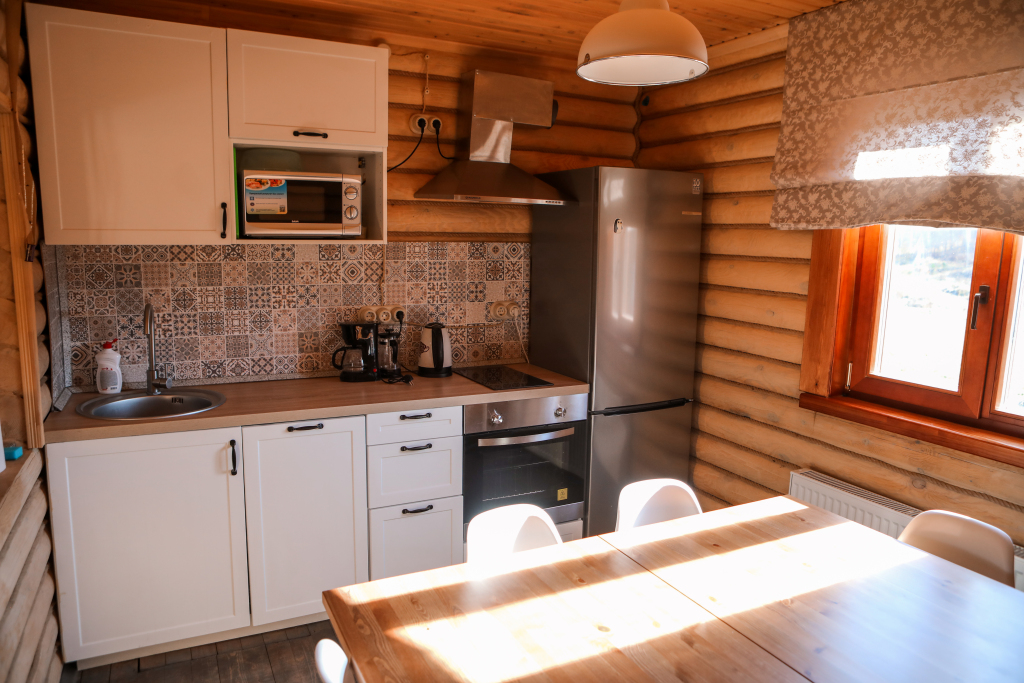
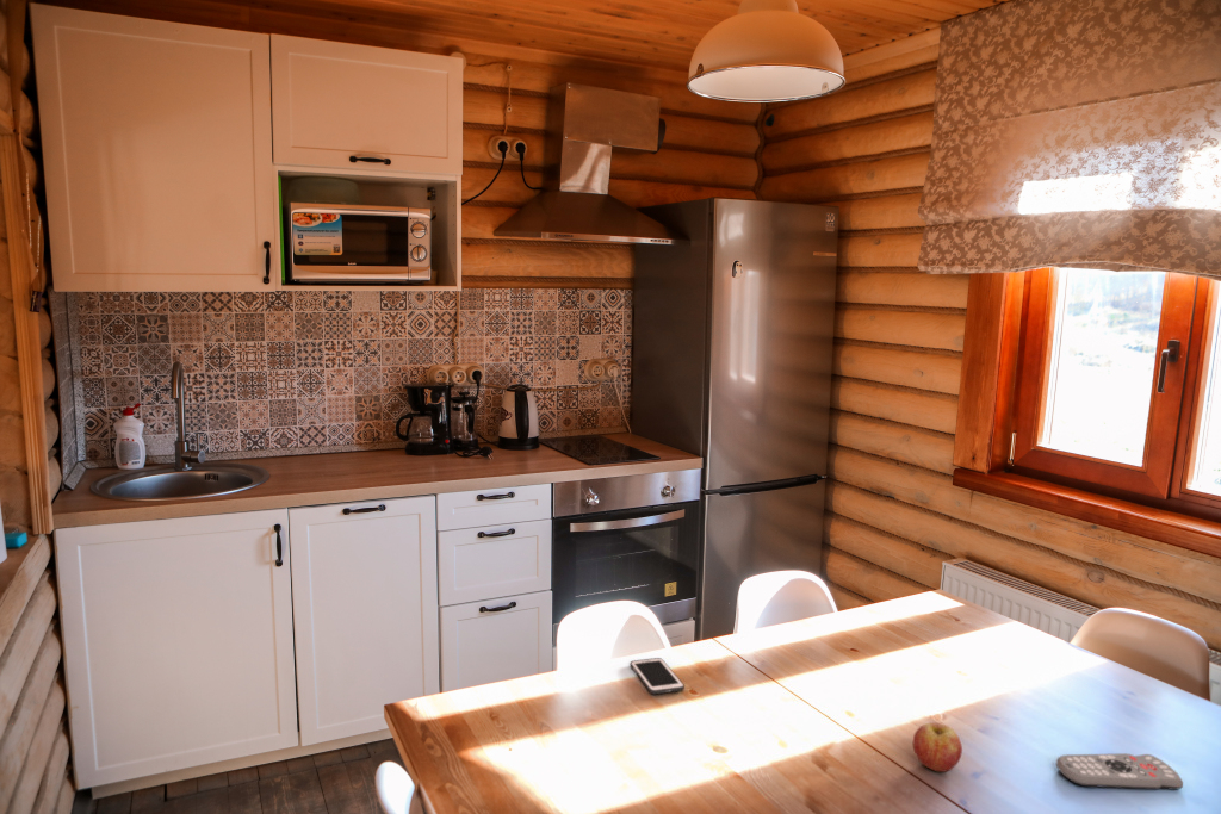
+ fruit (937, 746)
+ cell phone (656, 675)
+ remote control (1116, 771)
